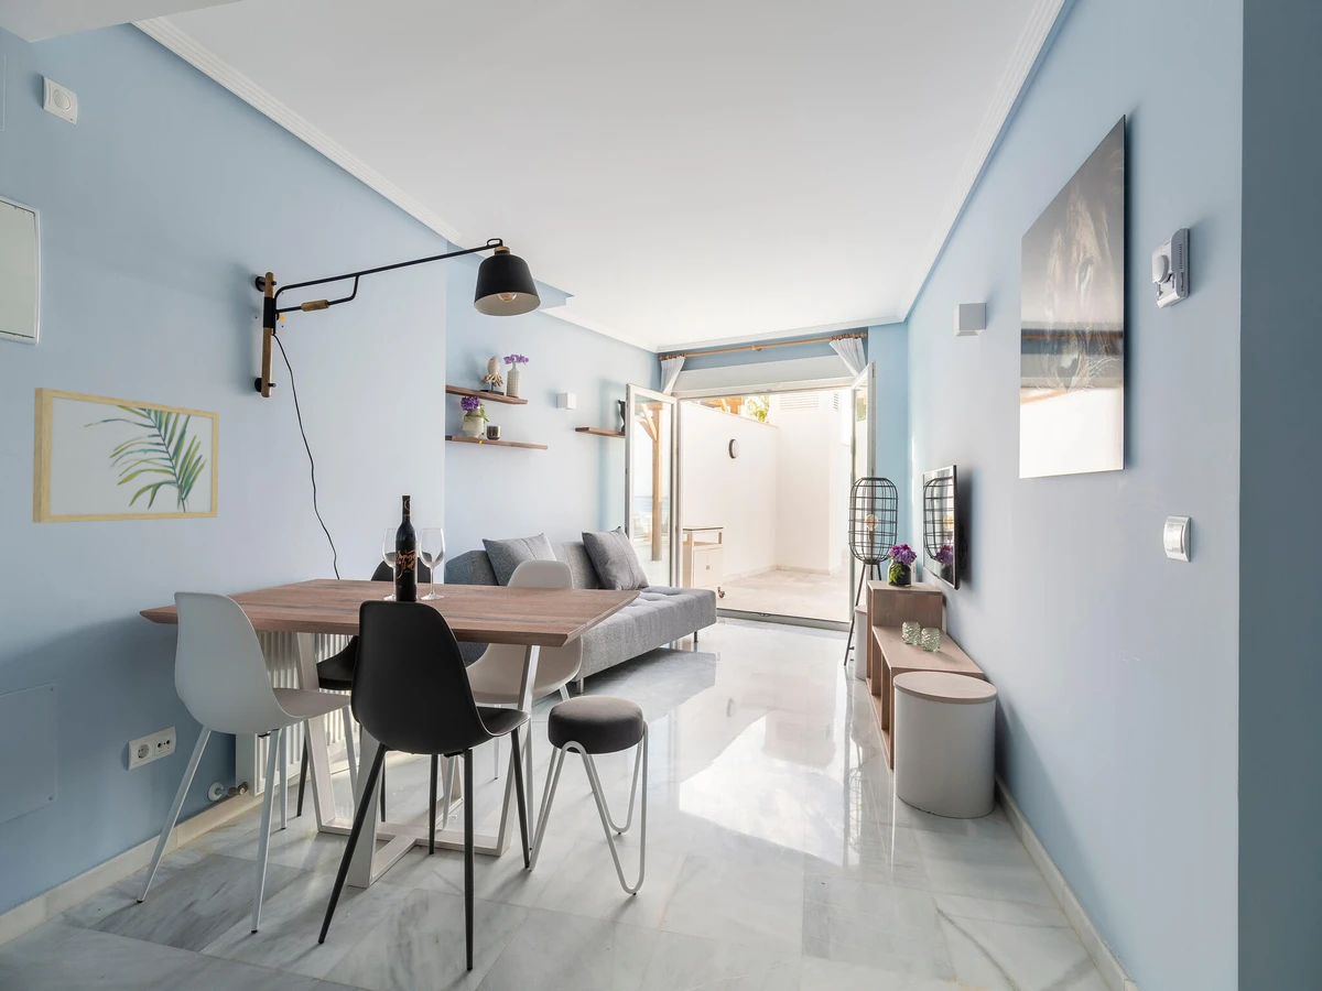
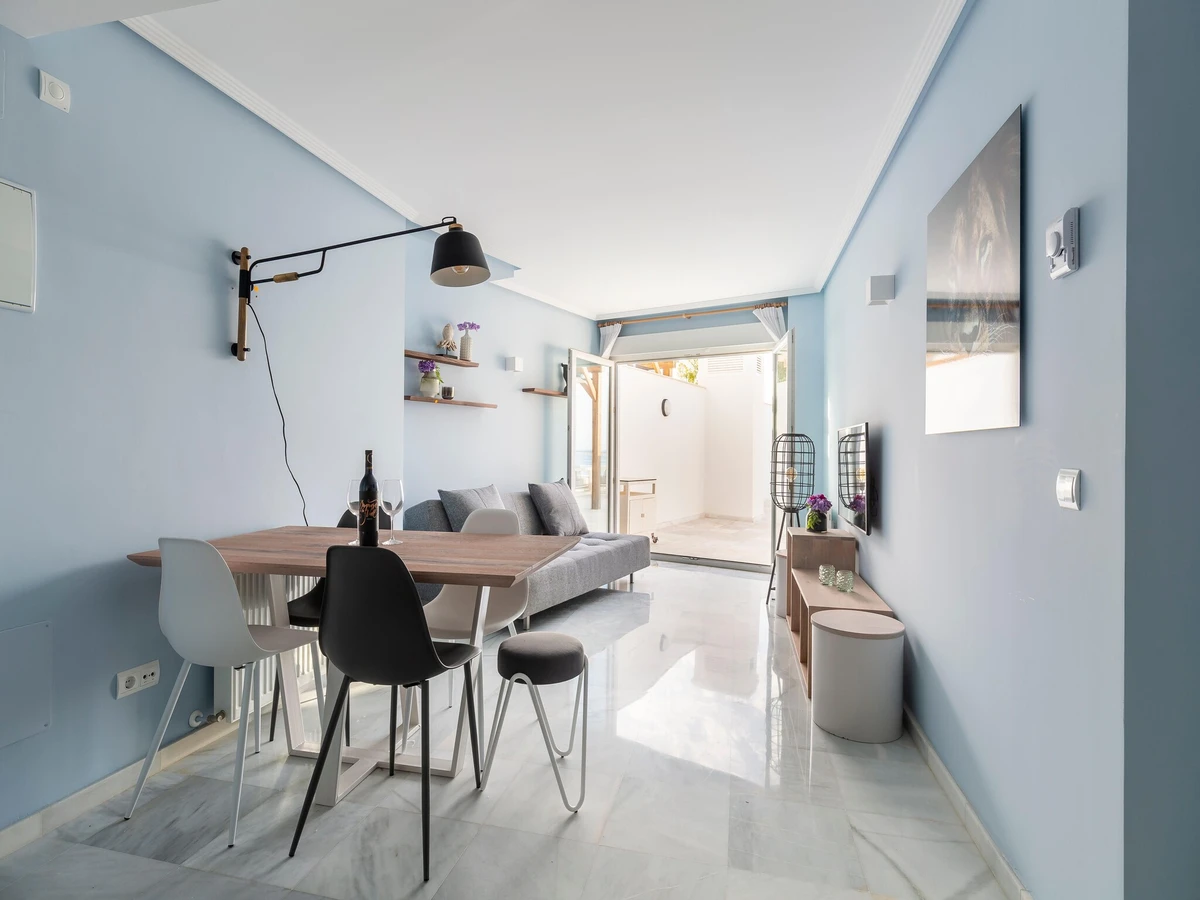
- wall art (137, 460)
